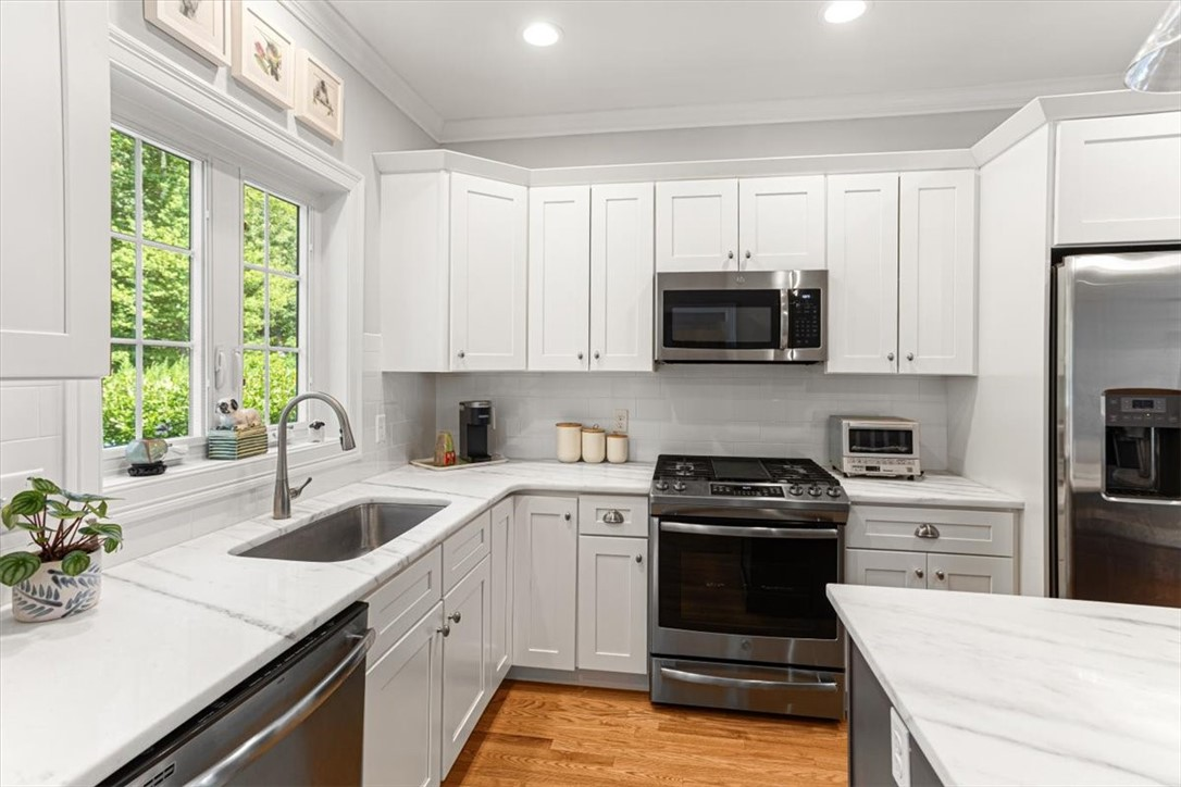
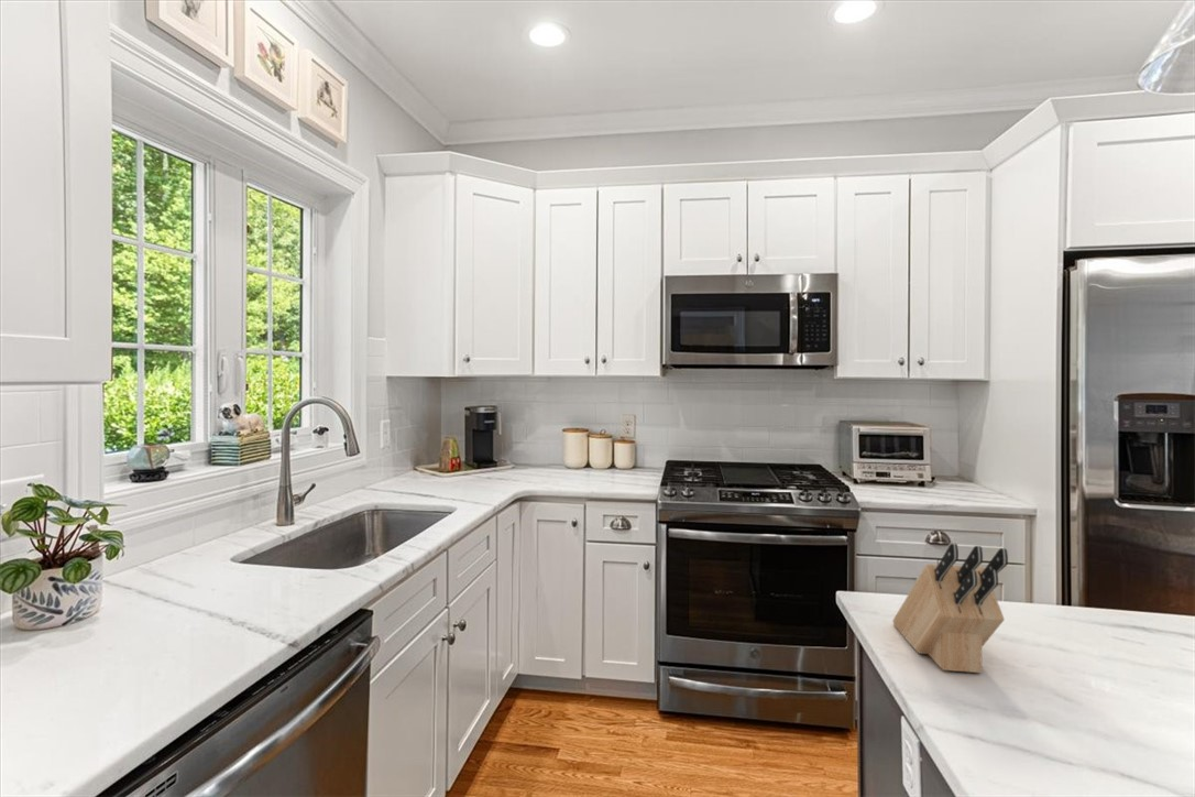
+ knife block (946, 592)
